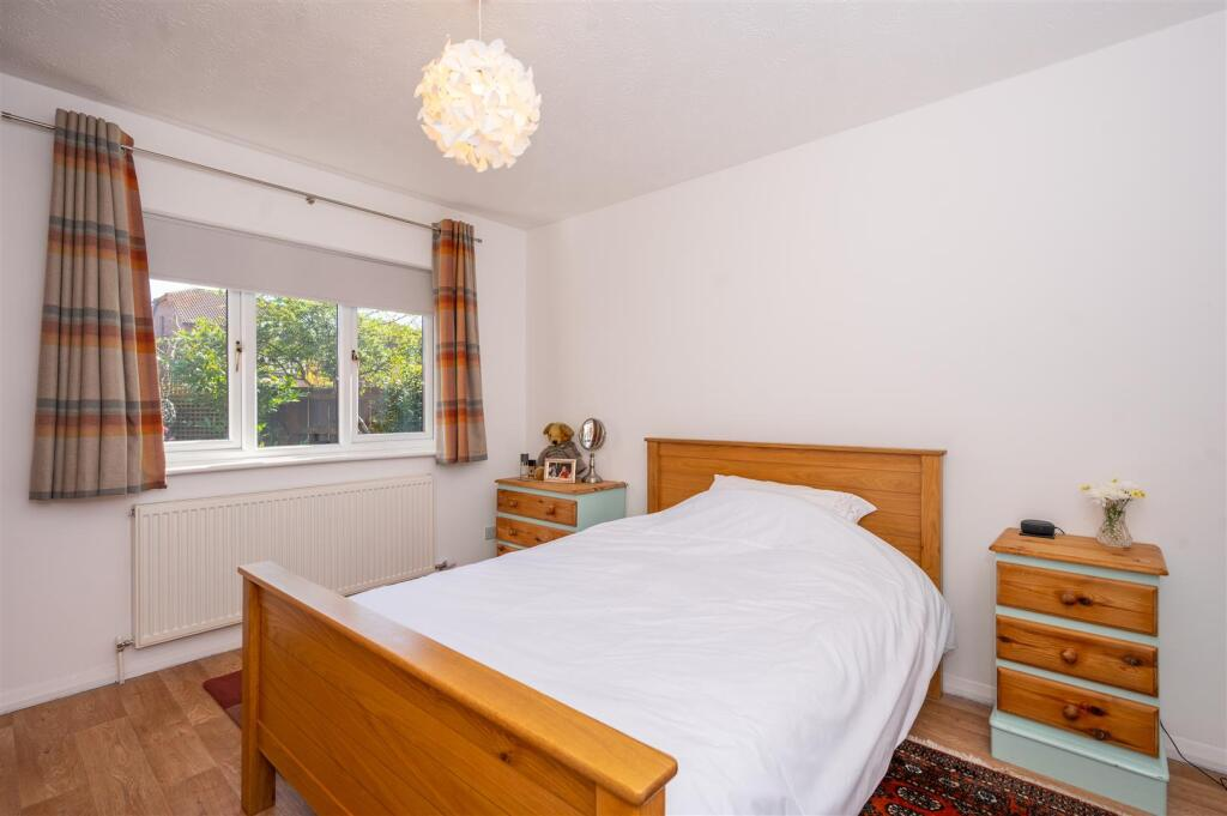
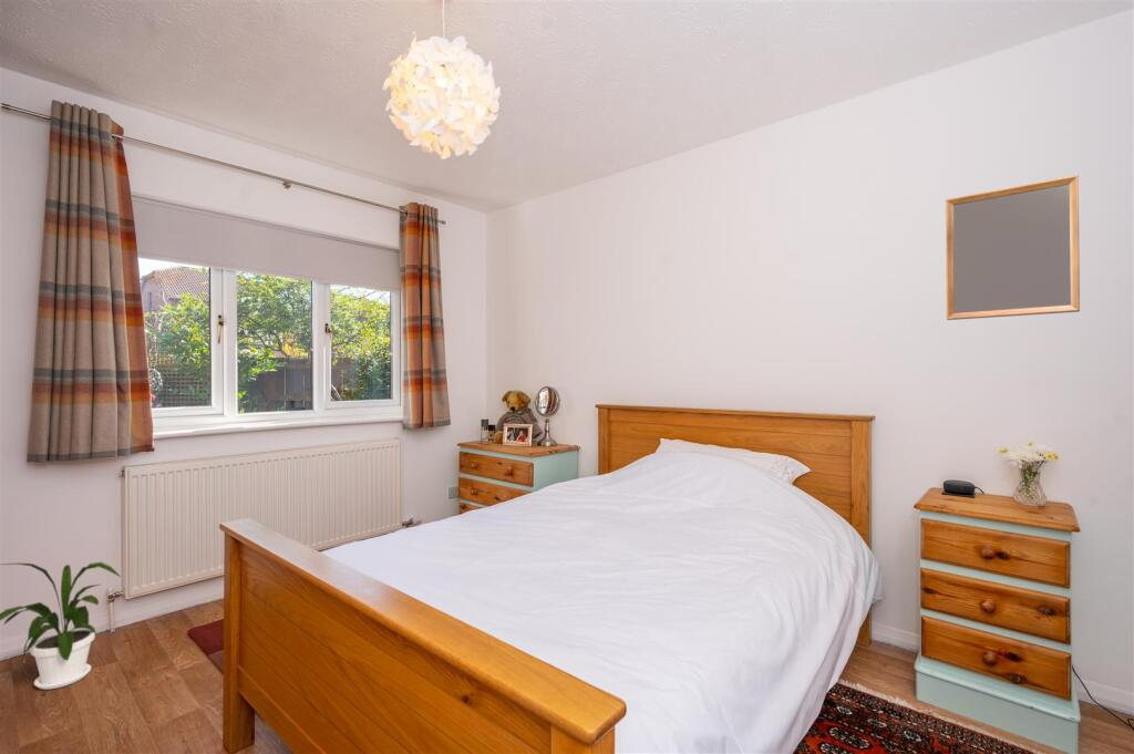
+ house plant (58, 618)
+ home mirror (1008, 252)
